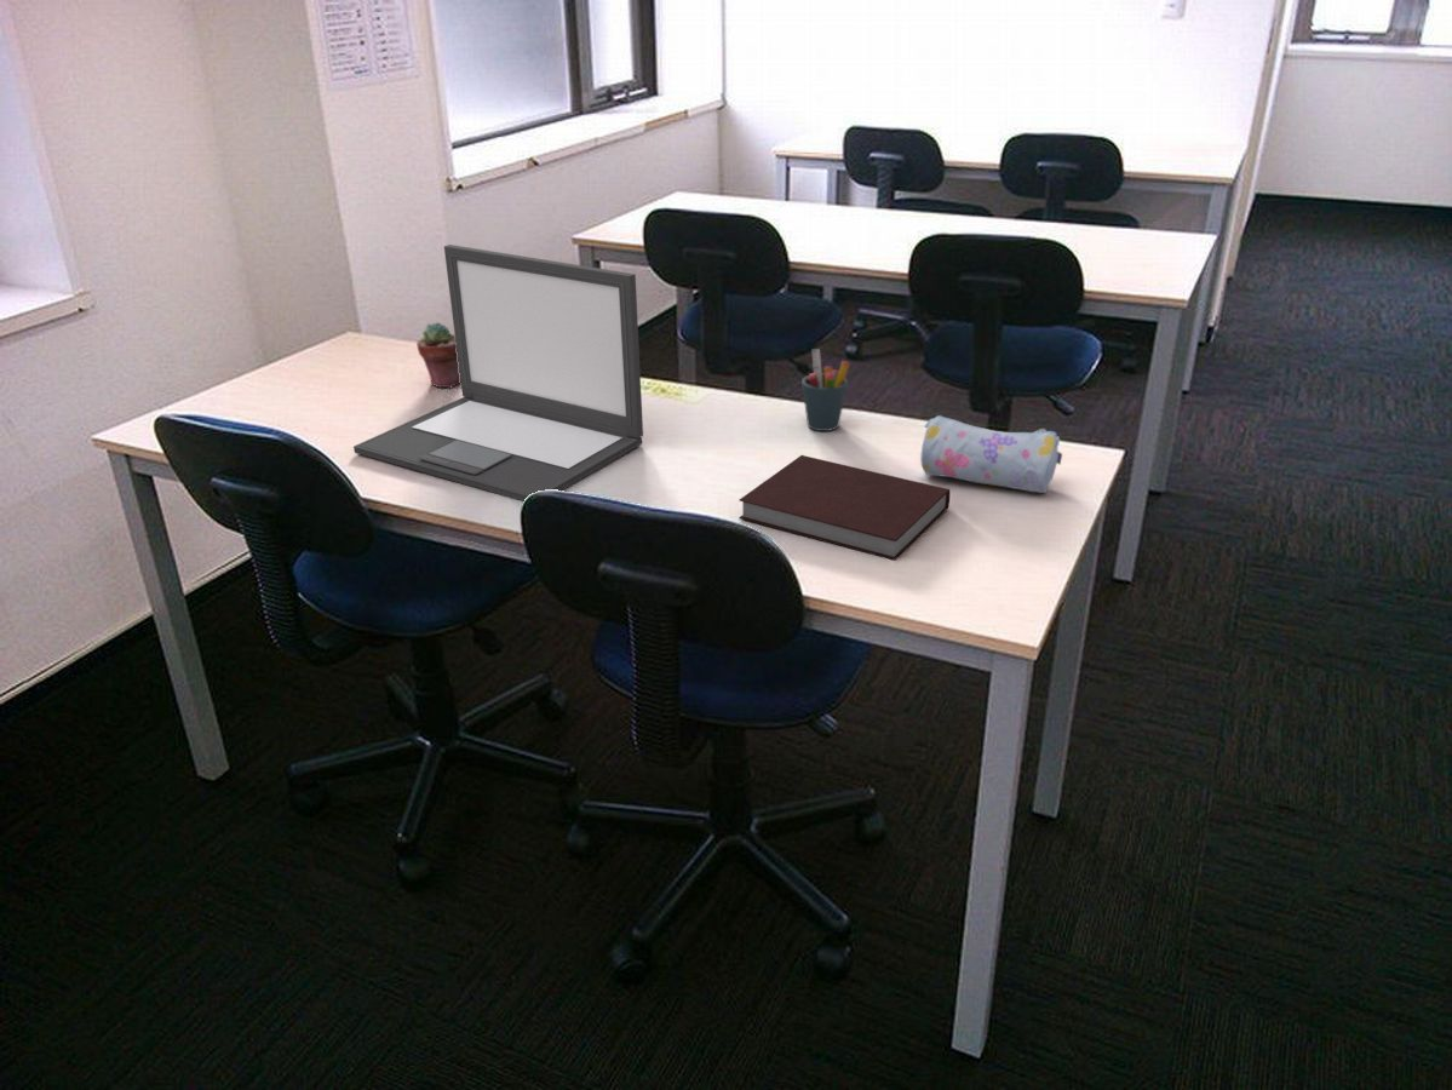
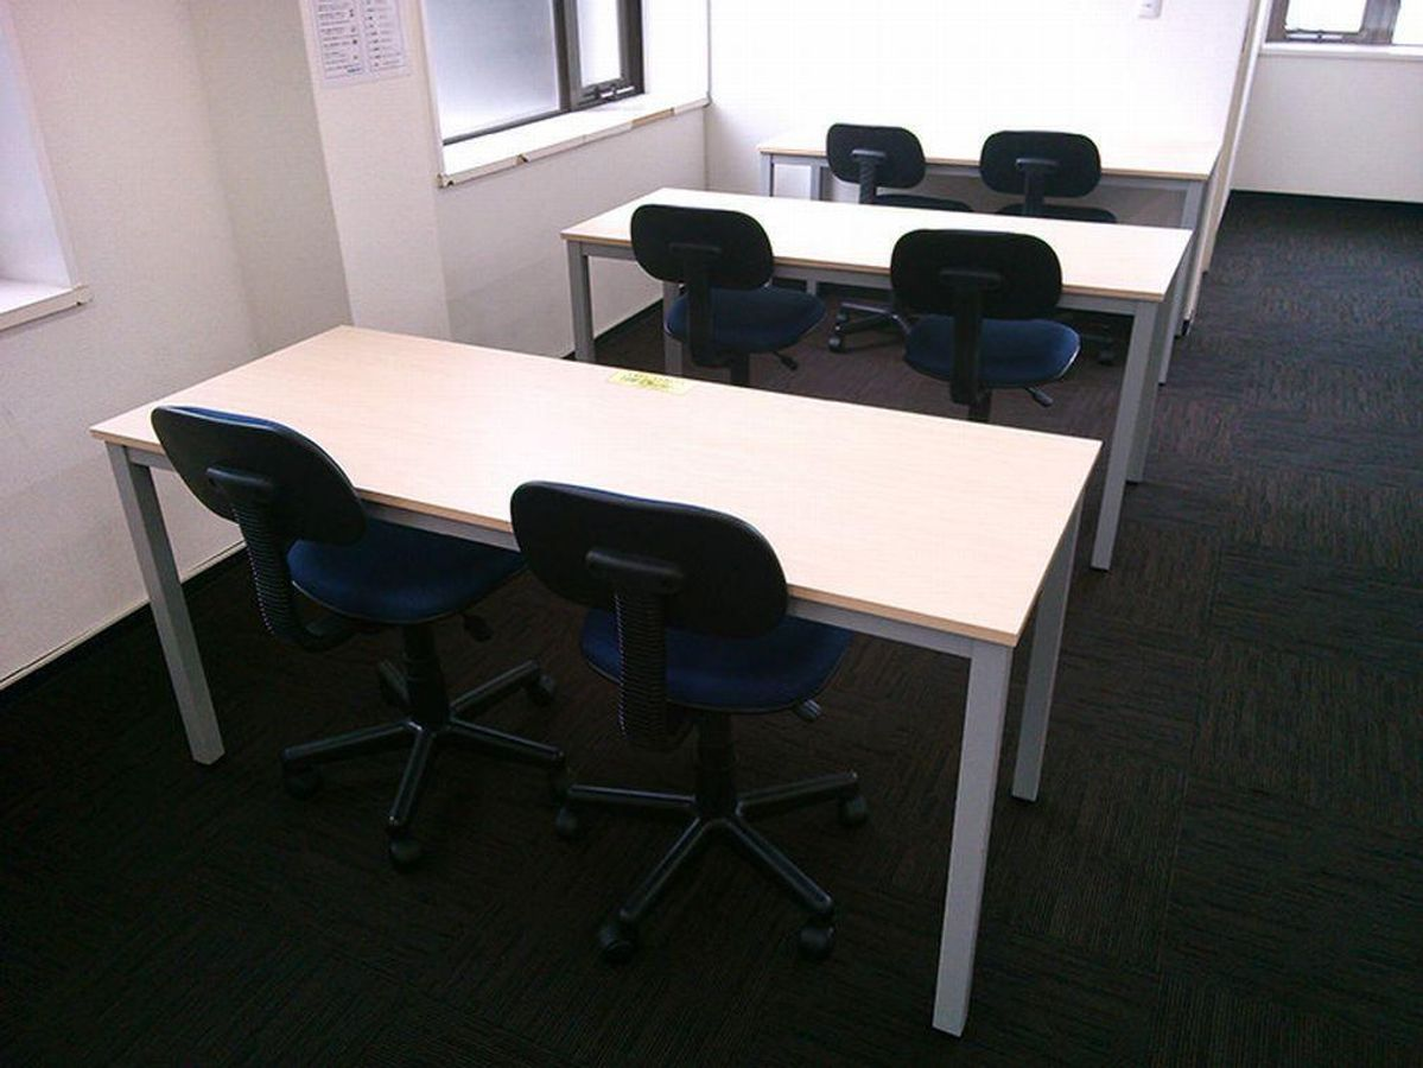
- pencil case (988, 453)
- potted succulent (442, 352)
- pen holder (825, 391)
- notebook (844, 503)
- laptop (490, 366)
